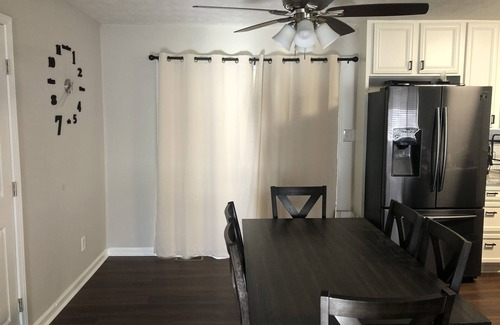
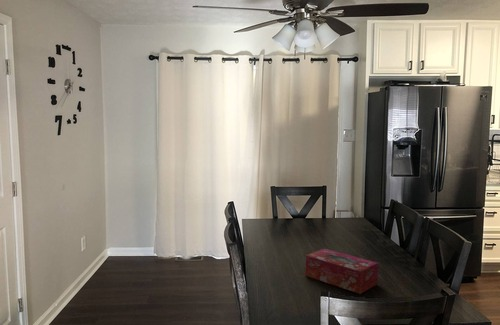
+ tissue box (340, 269)
